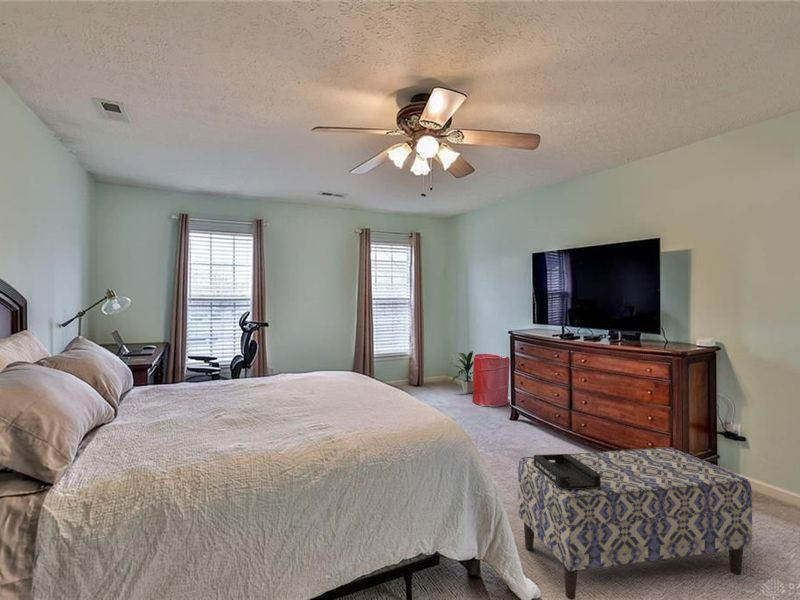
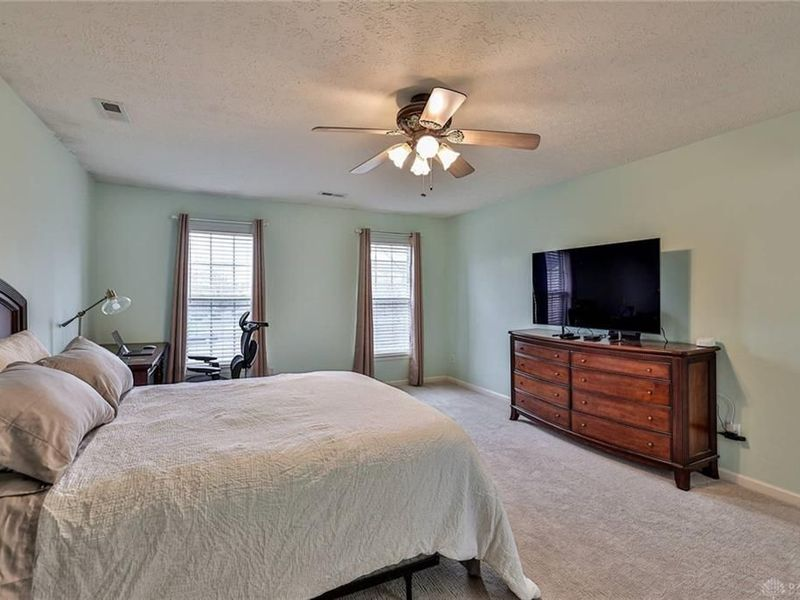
- indoor plant (466, 370)
- laundry hamper (491, 378)
- bench (627, 513)
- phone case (564, 469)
